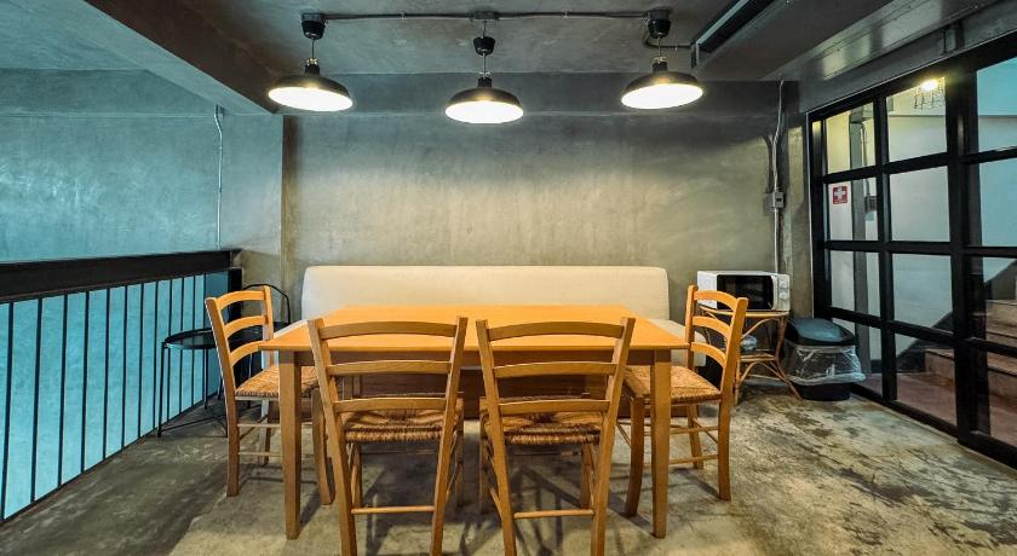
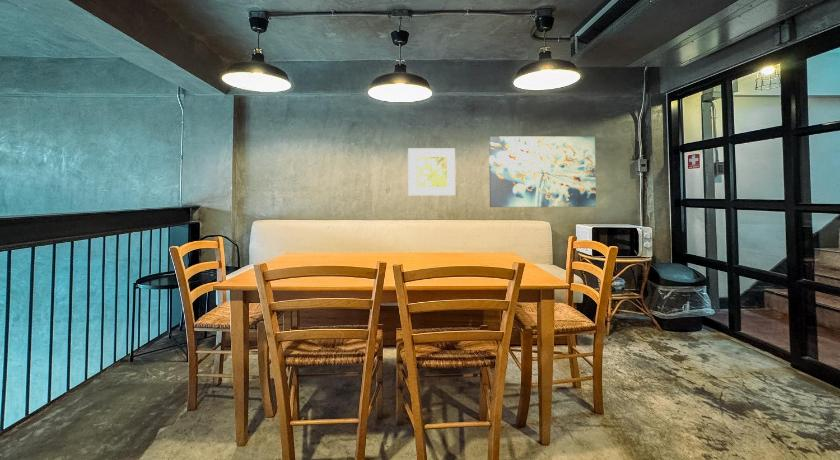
+ wall art (542, 171)
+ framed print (431, 171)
